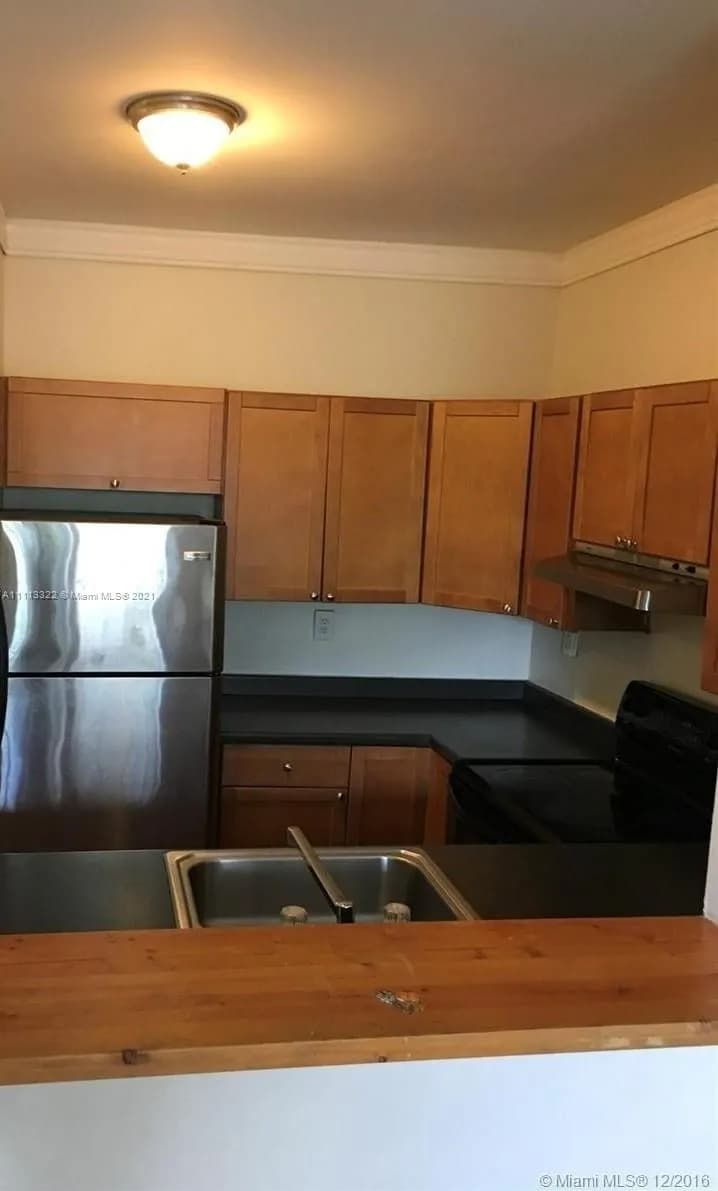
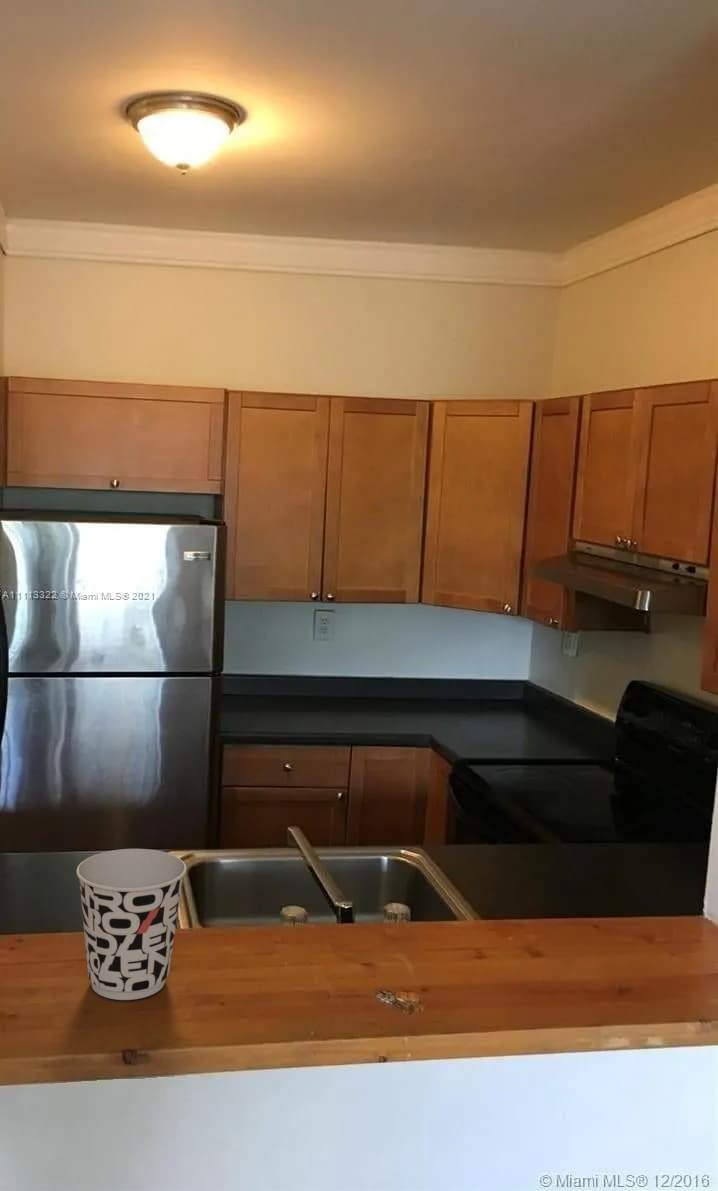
+ cup (130, 925)
